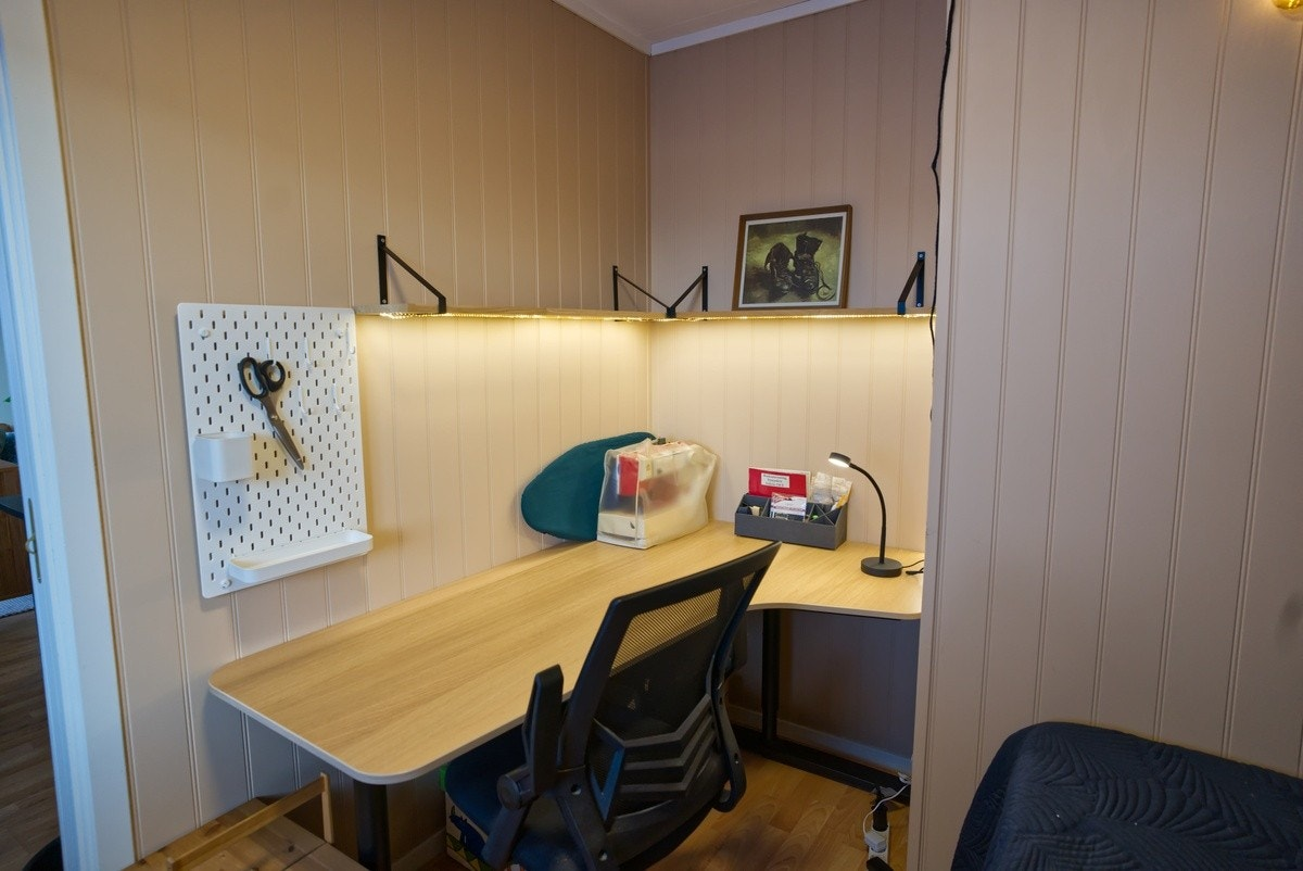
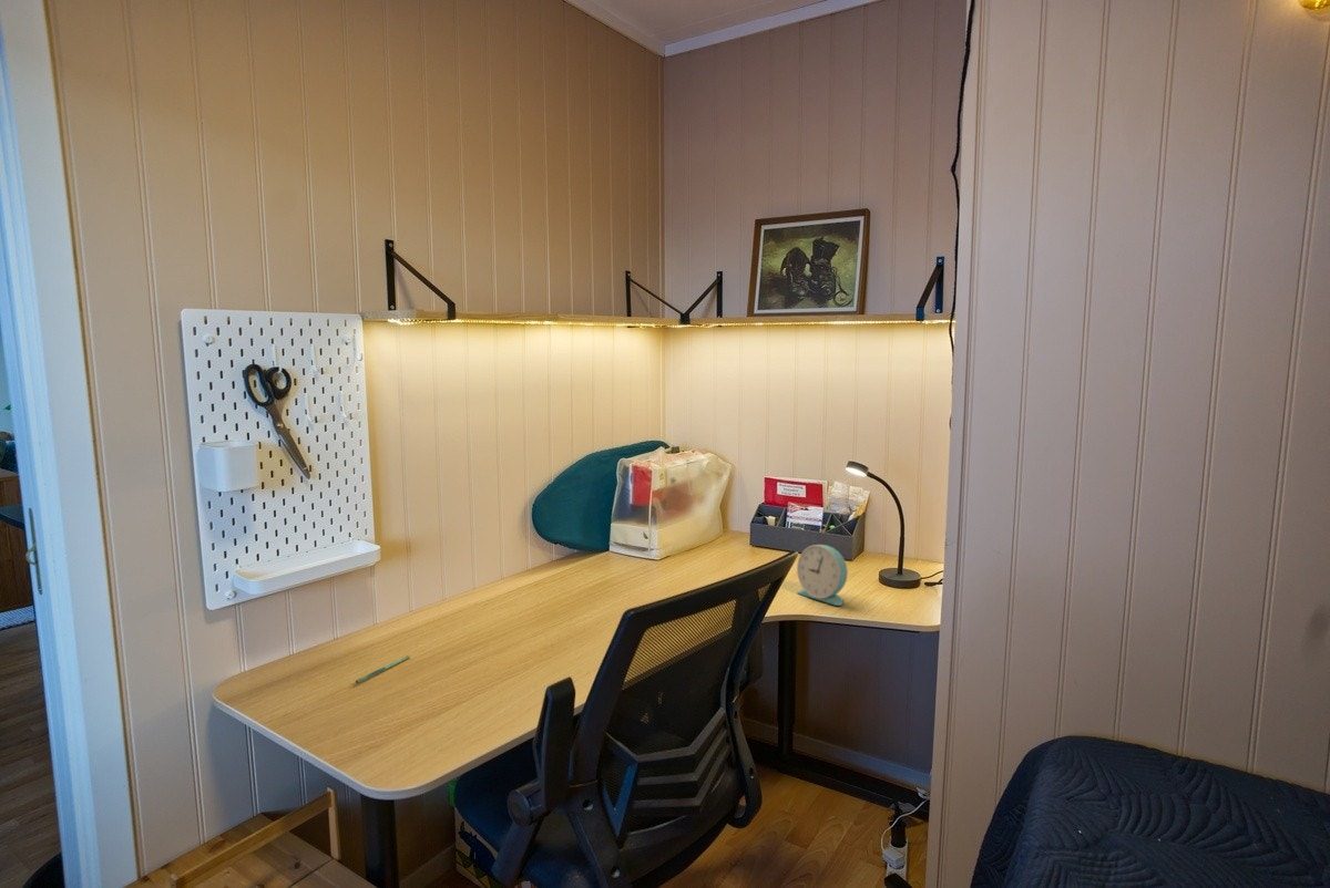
+ pen (383, 668)
+ alarm clock (825, 570)
